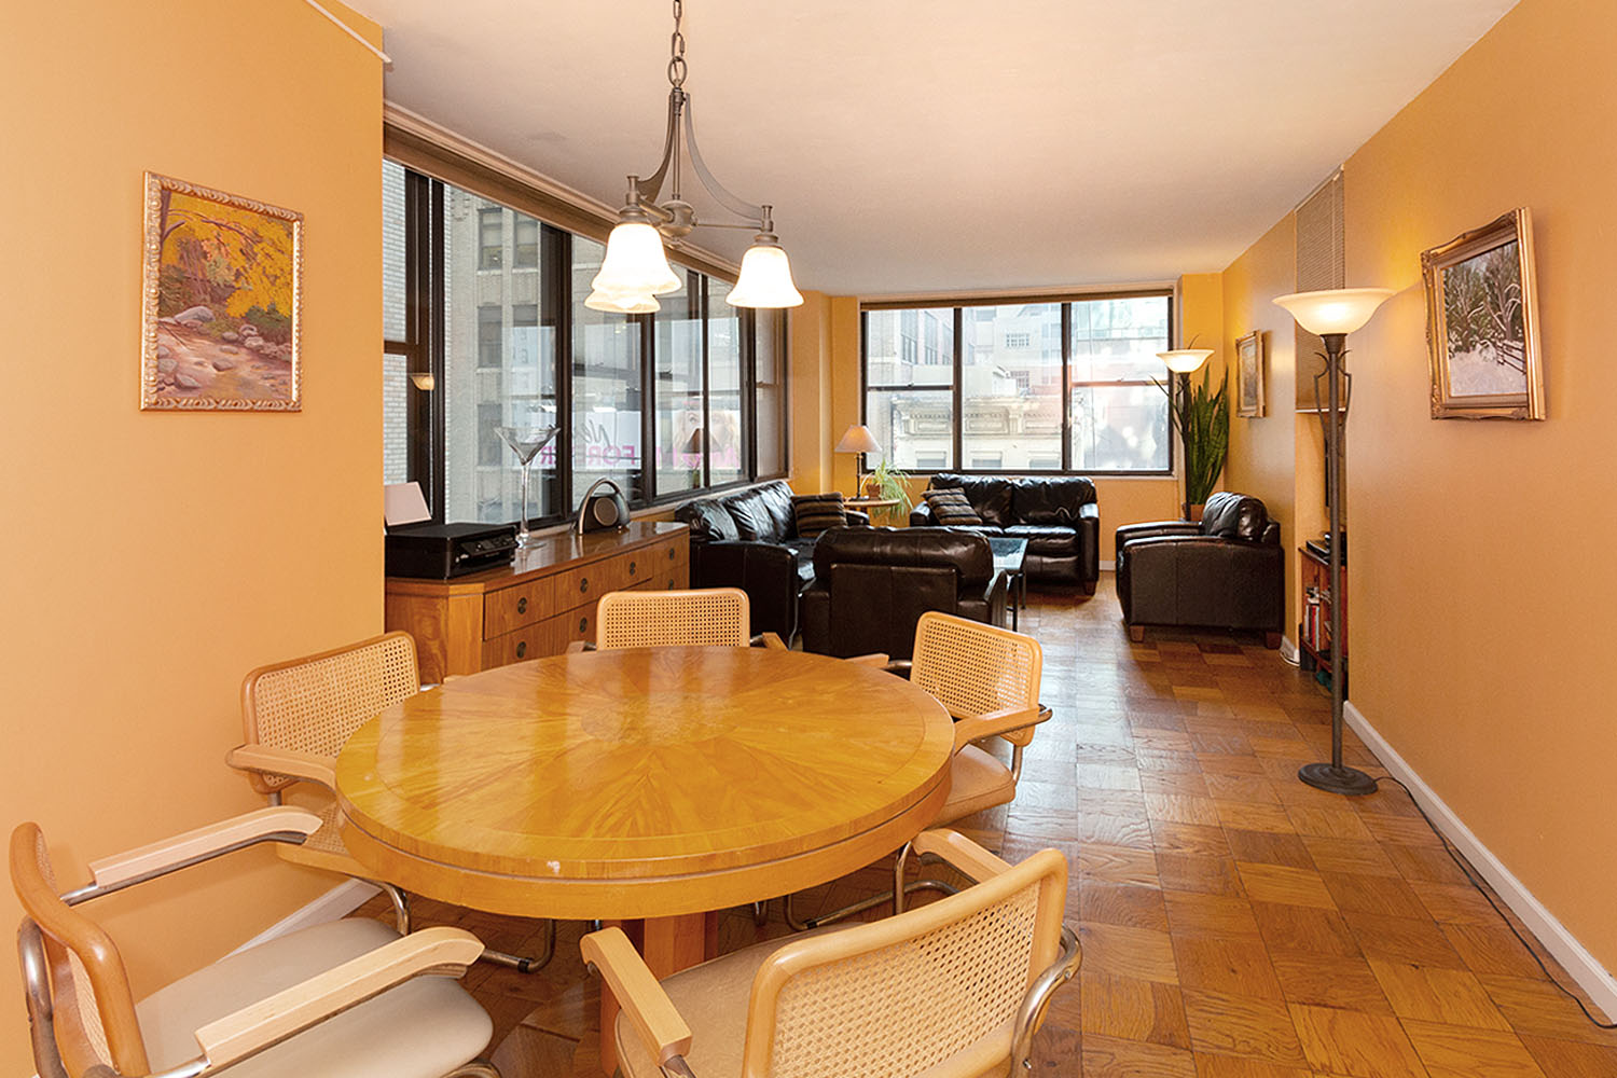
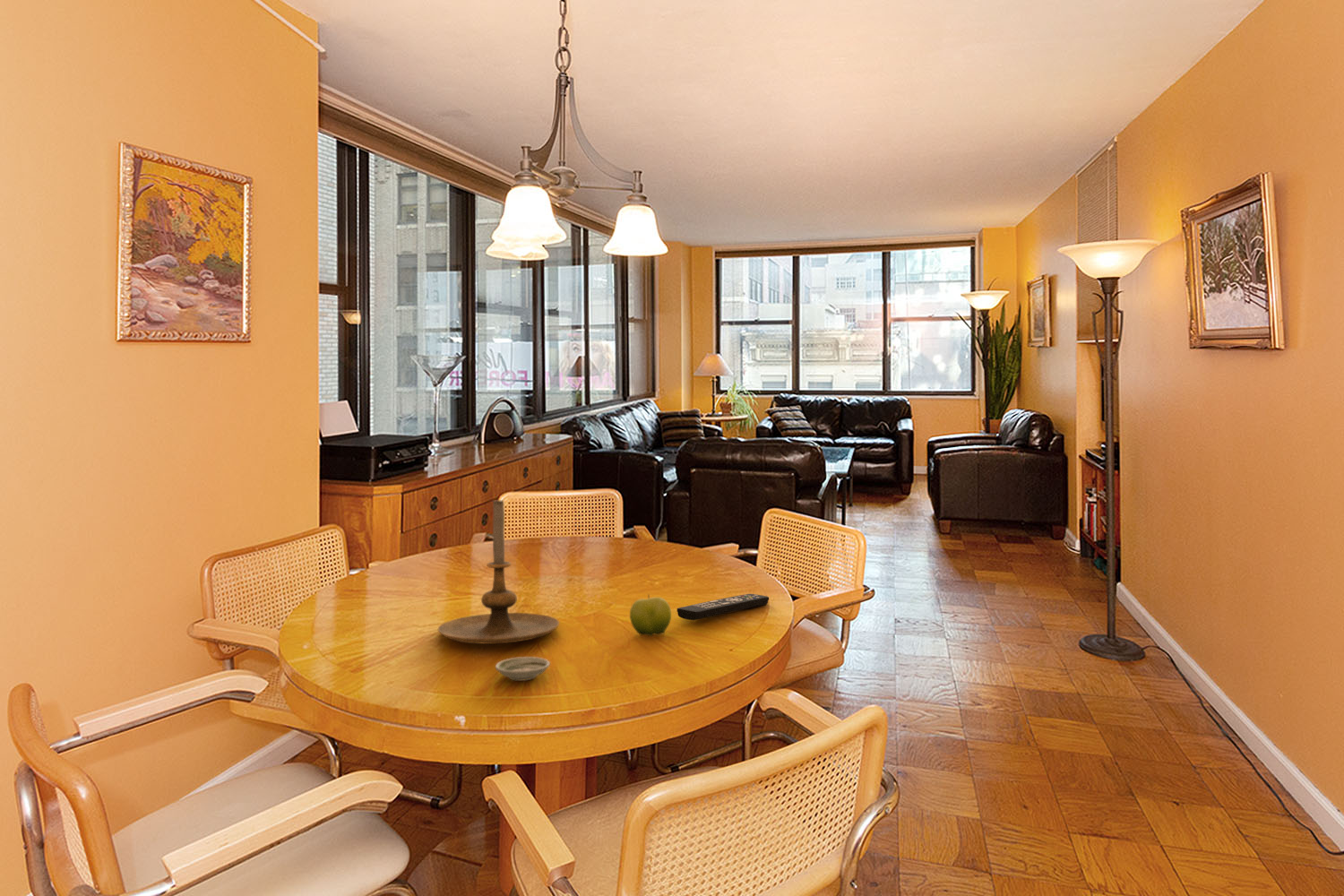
+ fruit (650, 615)
+ saucer (522, 669)
+ remote control (724, 606)
+ candle holder (498, 565)
